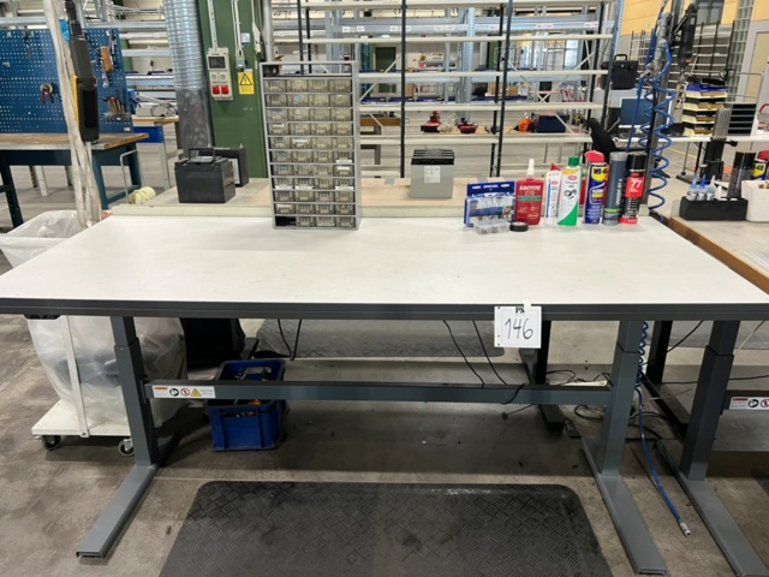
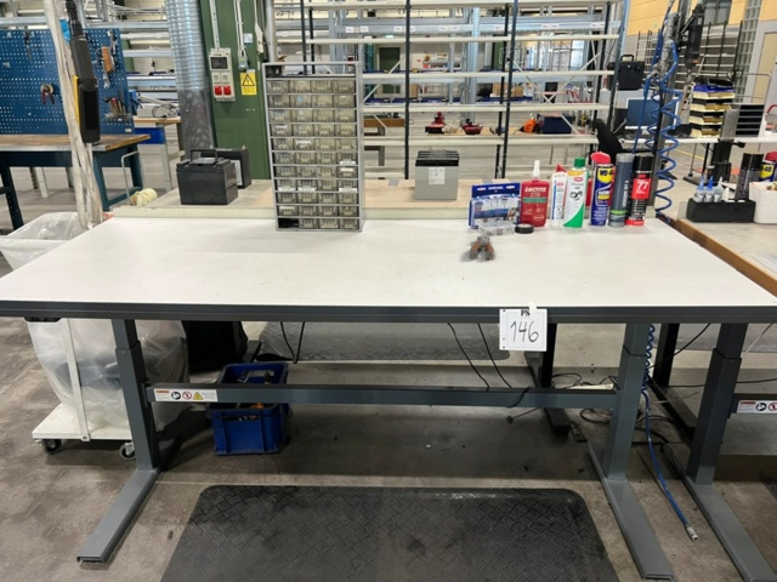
+ pliers (482, 244)
